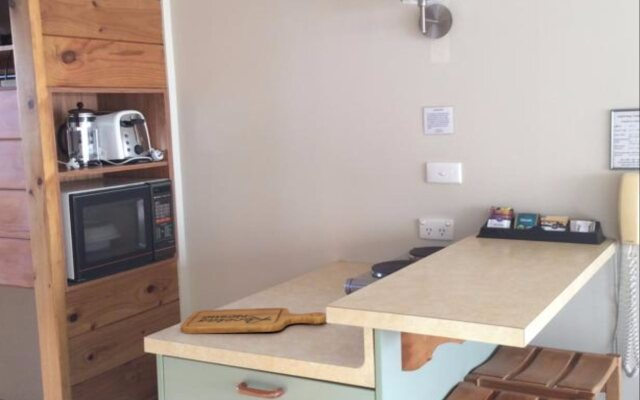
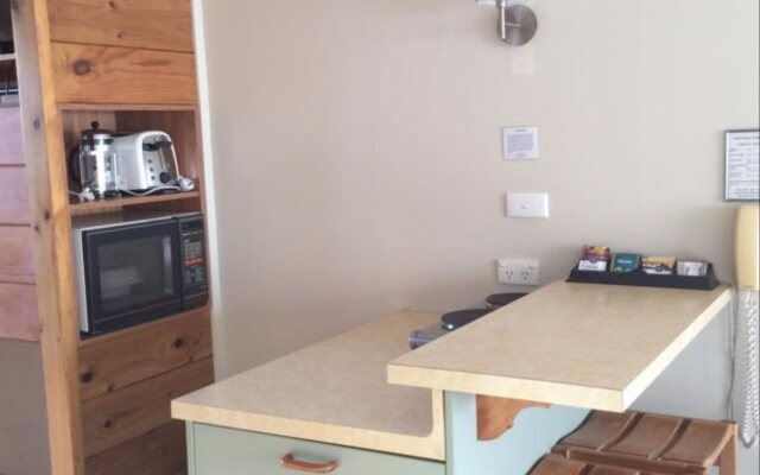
- cutting board (256, 319)
